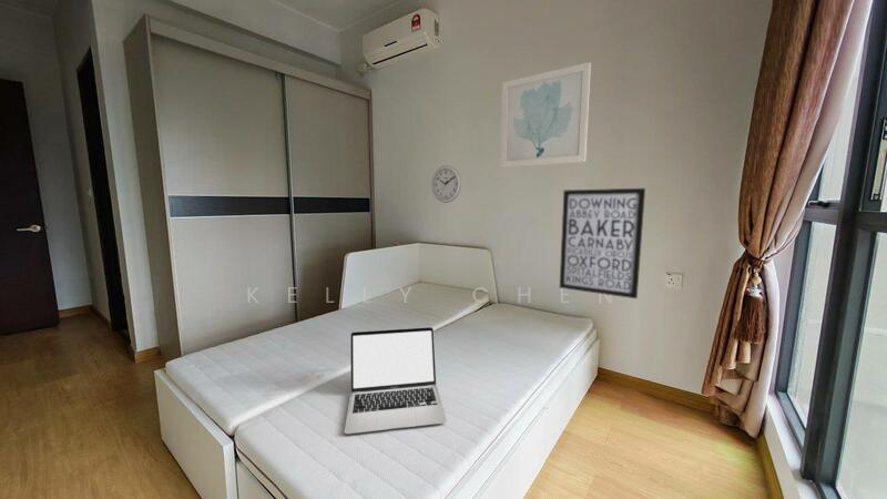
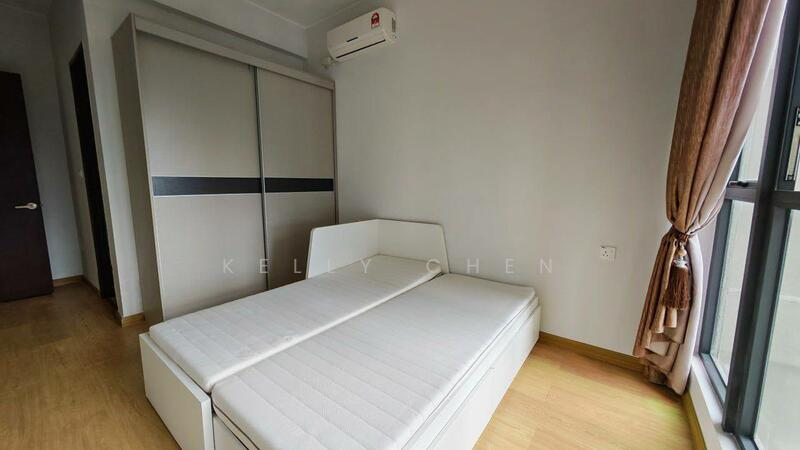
- wall art (599, 242)
- wall art (541, 120)
- laptop (395, 374)
- wall clock (445, 184)
